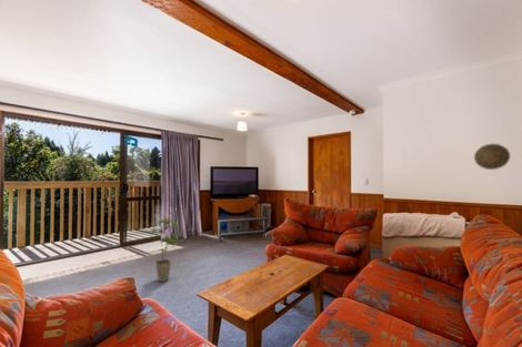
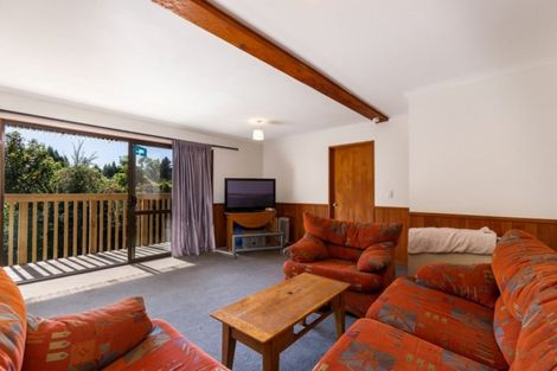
- house plant (167, 247)
- decorative plate (491, 156)
